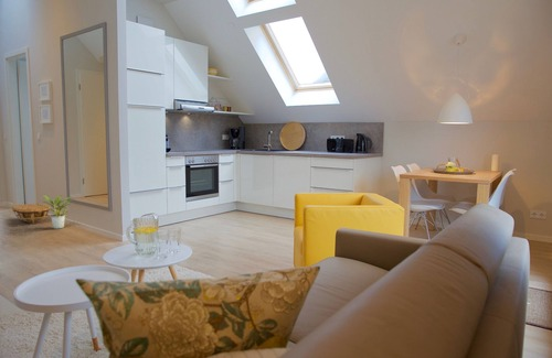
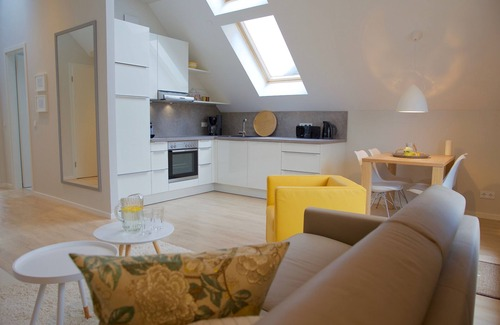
- potted plant (56, 210)
- basket (31, 214)
